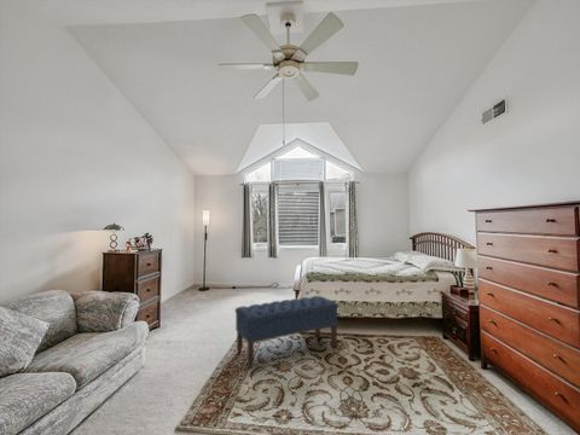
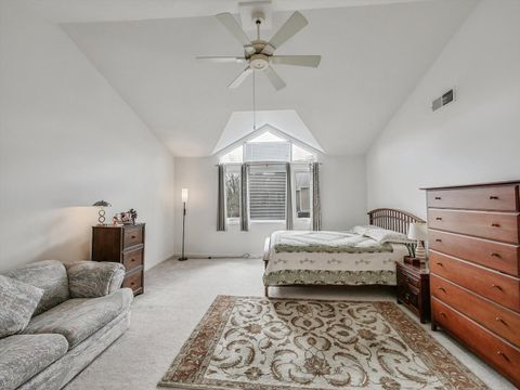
- bench (288, 325)
